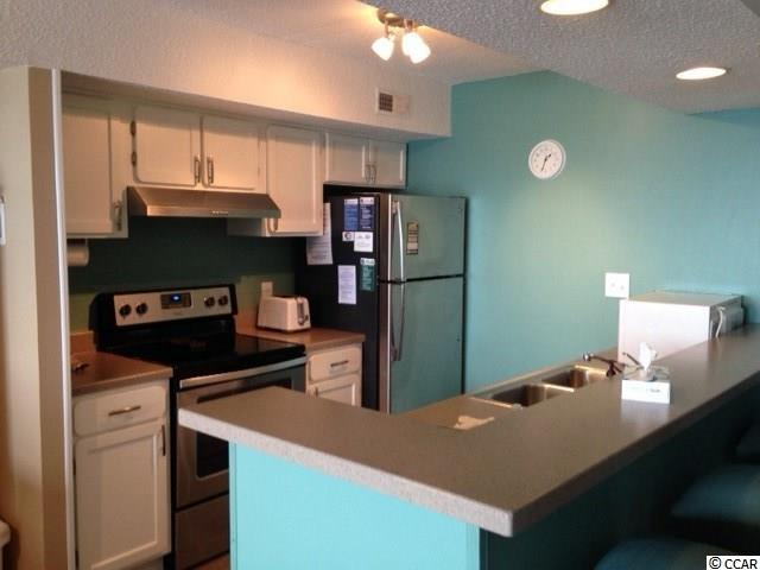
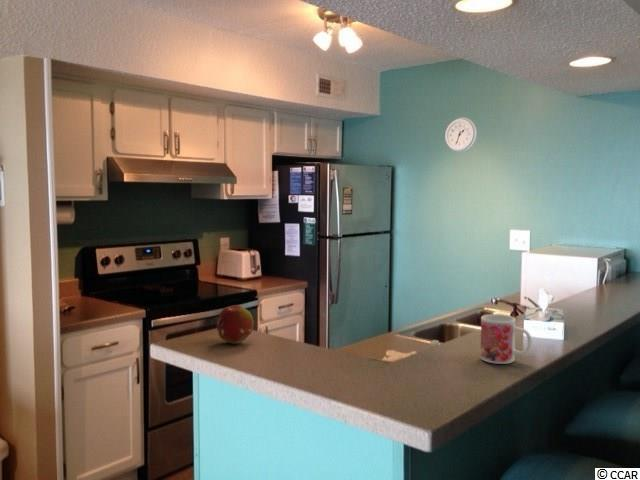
+ mug (505, 339)
+ fruit (237, 324)
